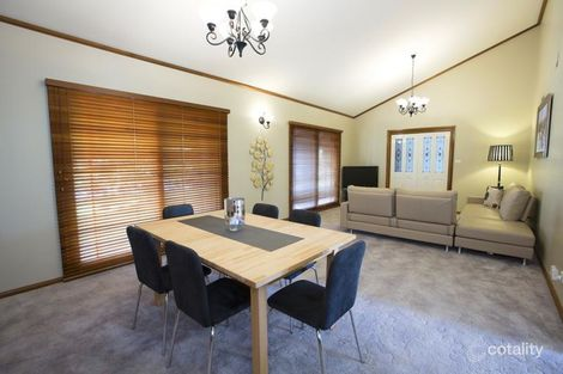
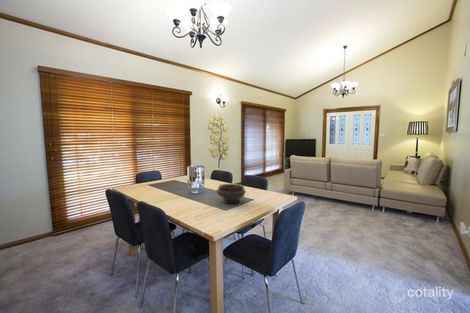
+ bowl (231, 193)
